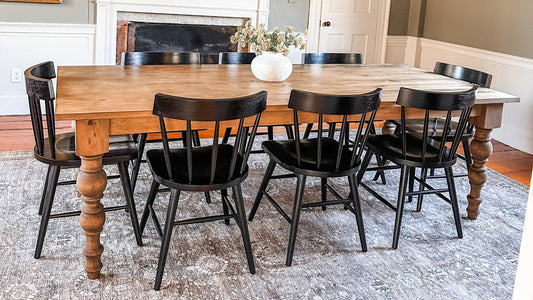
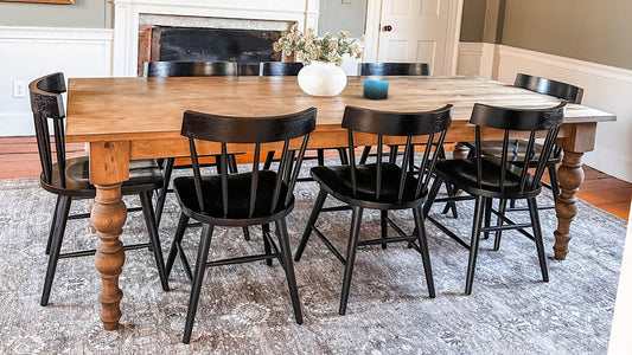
+ candle (376, 85)
